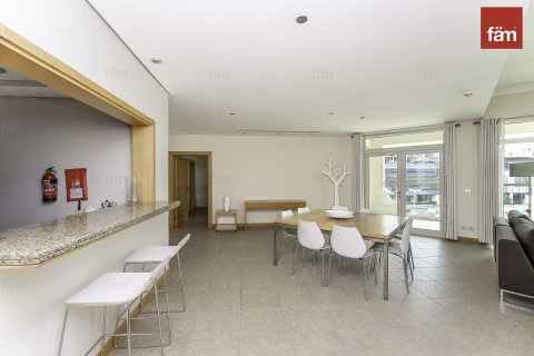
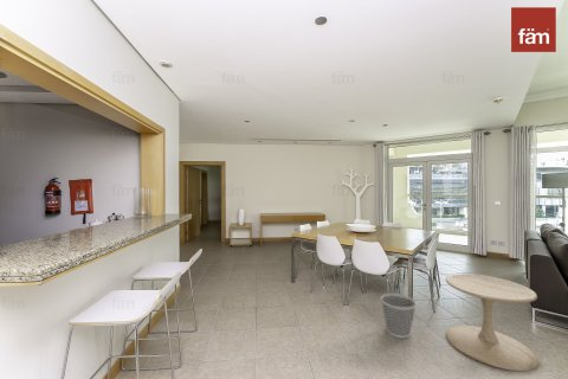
+ side table (488, 315)
+ wastebasket (398, 315)
